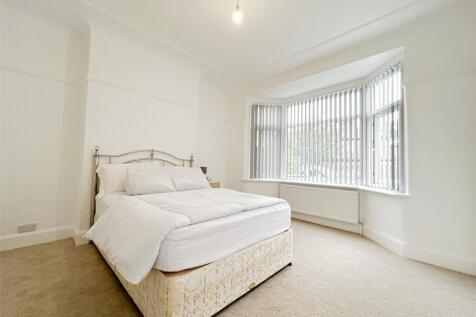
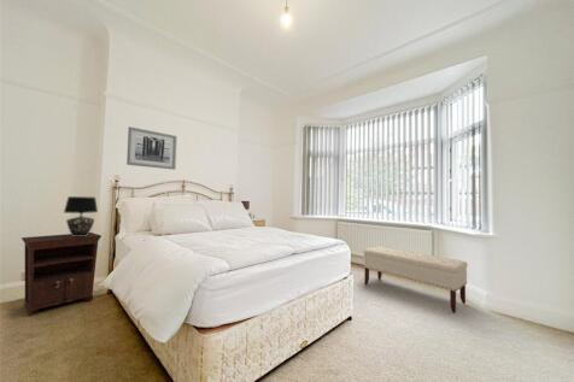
+ table lamp (81, 216)
+ nightstand (62, 269)
+ wall art (153, 149)
+ bench (410, 272)
